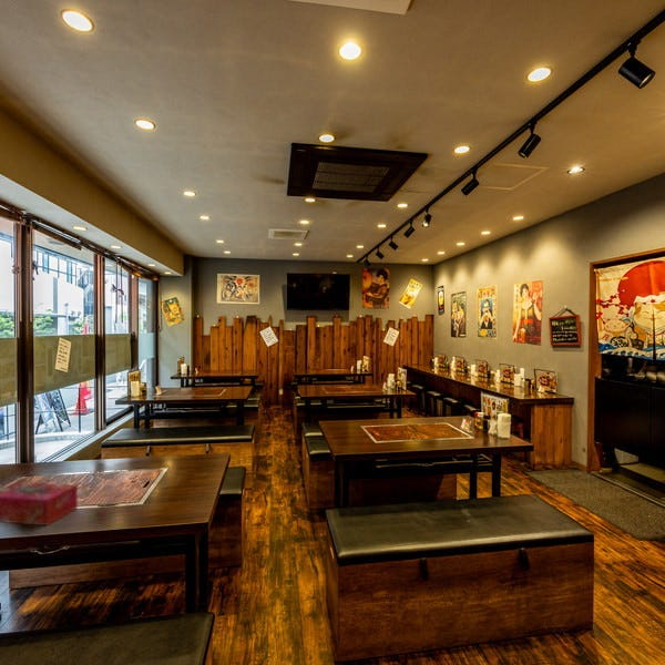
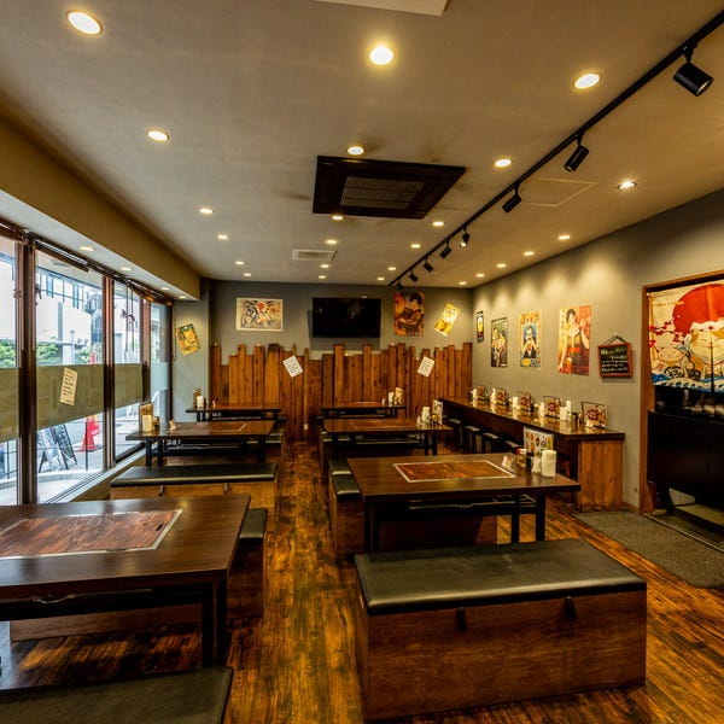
- tissue box (31, 502)
